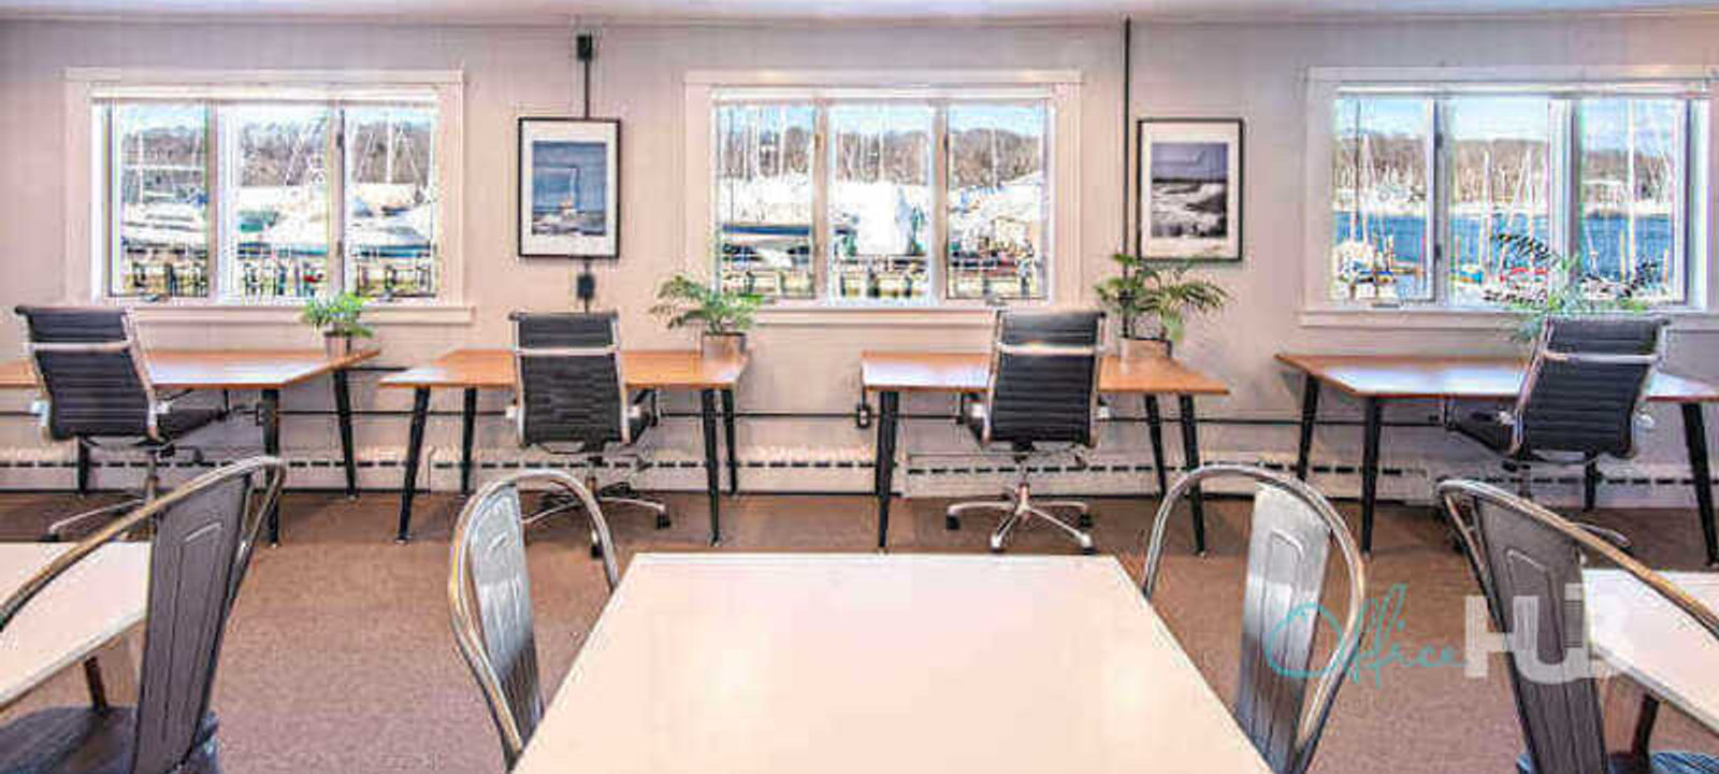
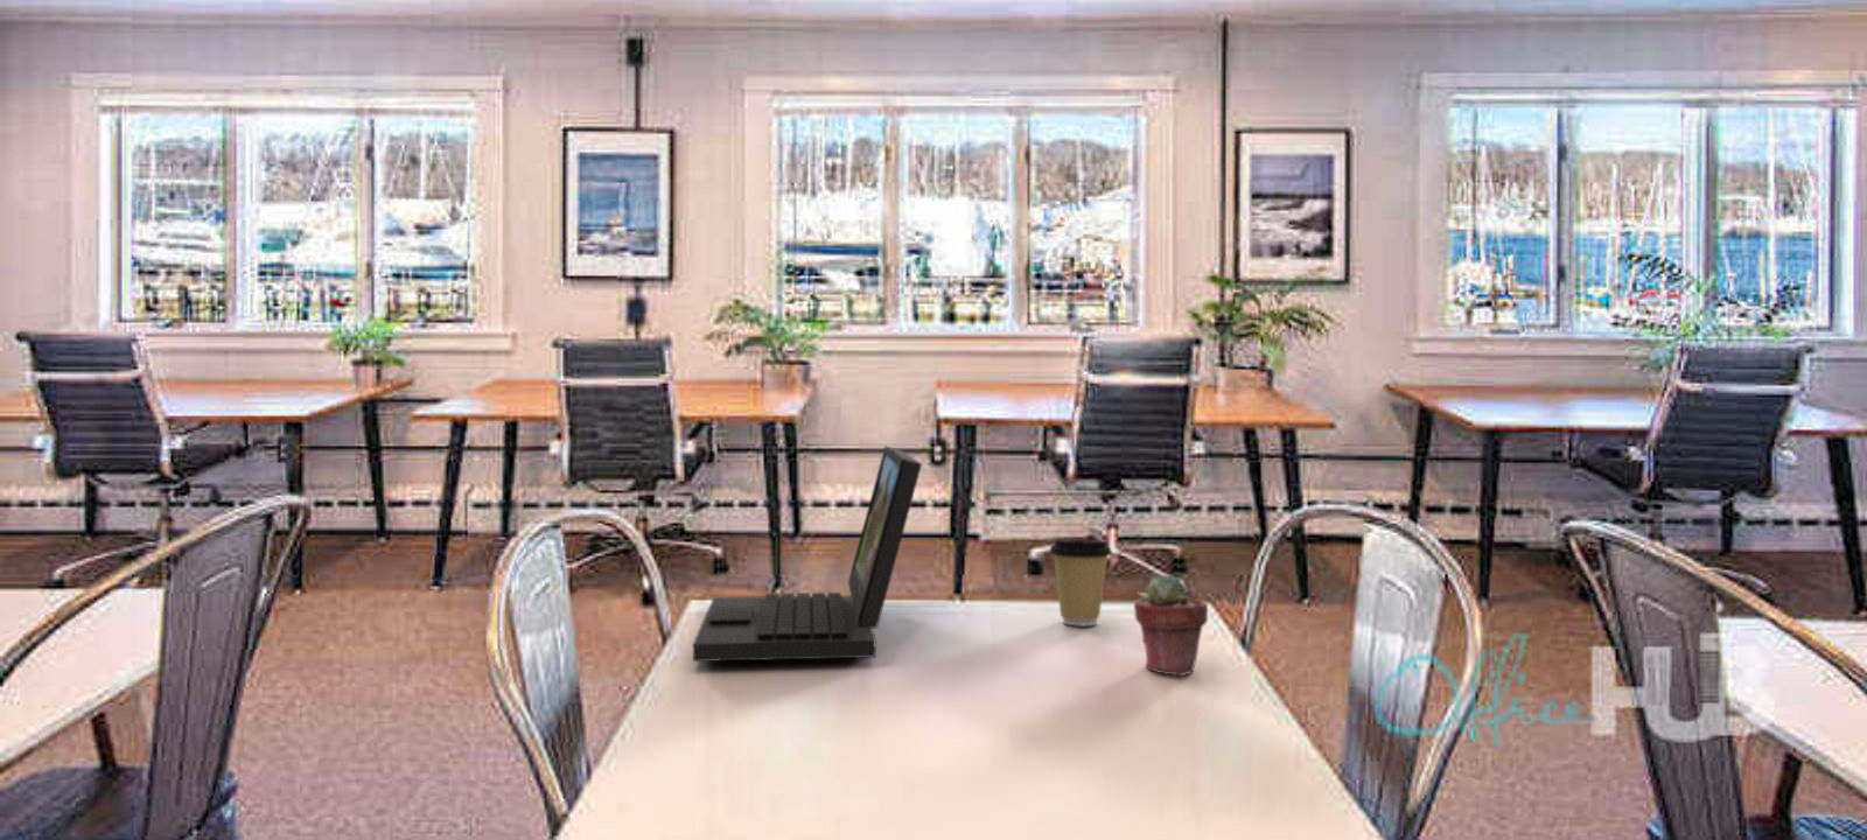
+ laptop (855, 553)
+ coffee cup (1079, 579)
+ potted succulent (1170, 621)
